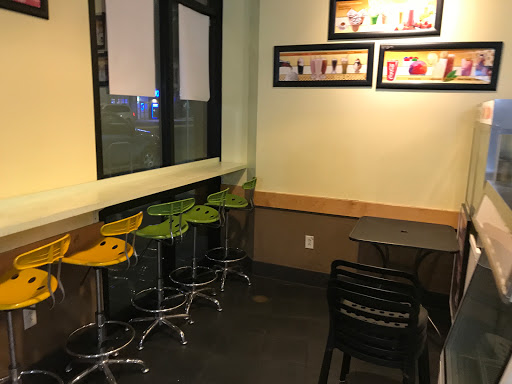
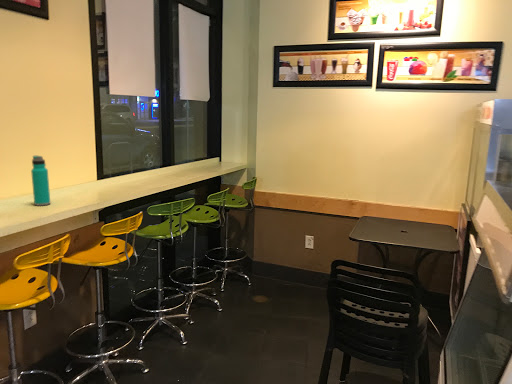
+ water bottle (40, 180)
